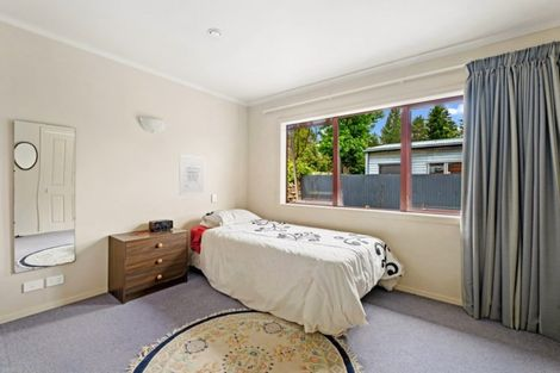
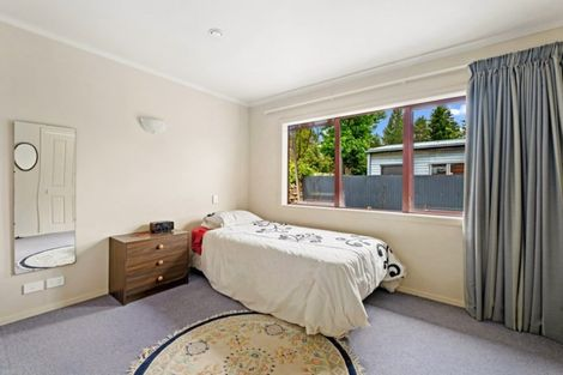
- wall art (192, 175)
